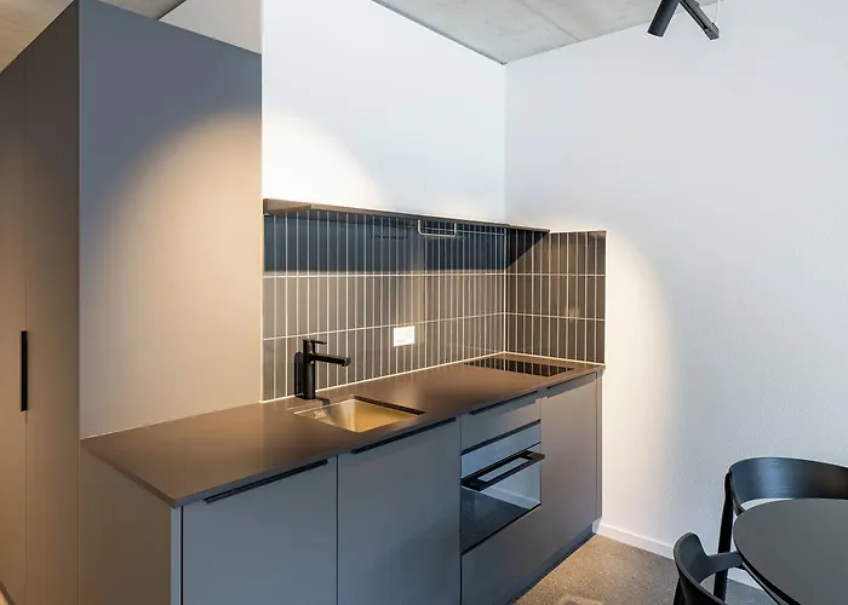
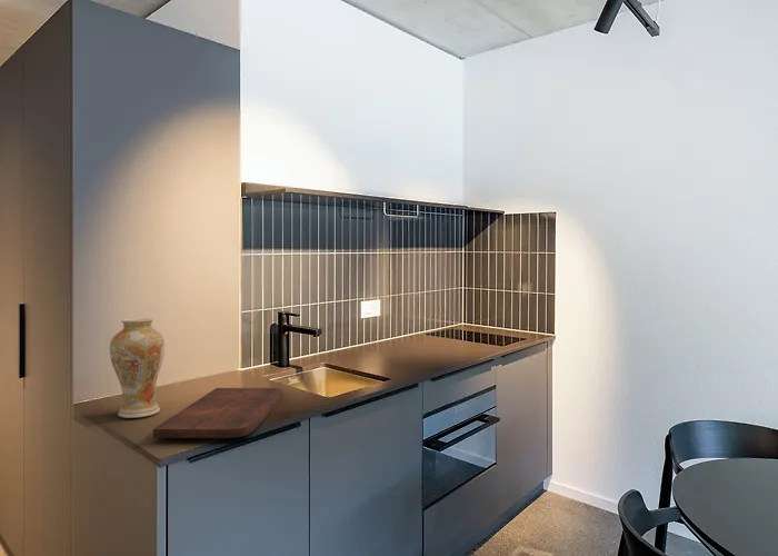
+ vase (138, 366)
+ cutting board (229, 408)
